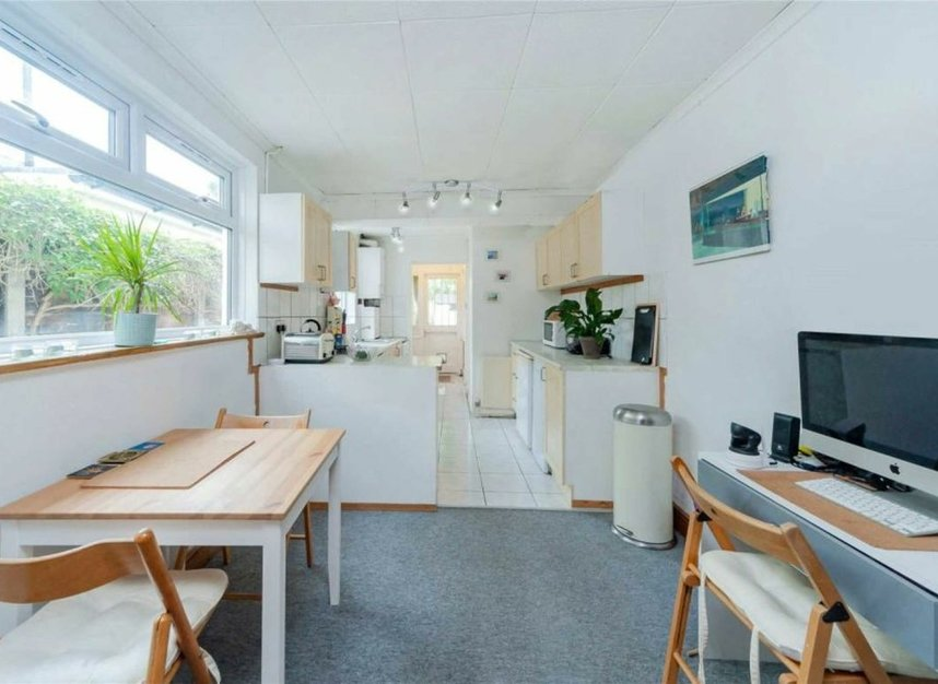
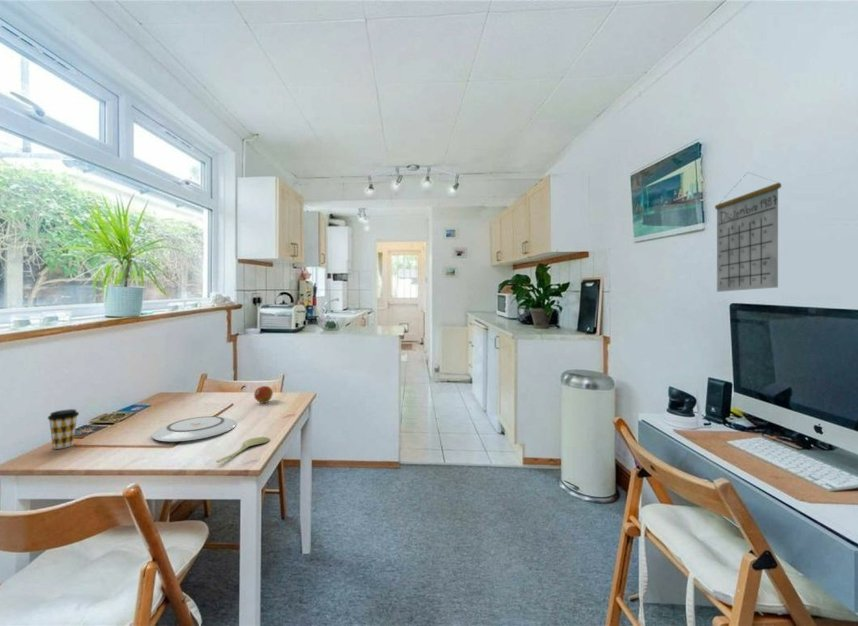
+ fruit (263, 394)
+ spoon (243, 447)
+ plate (196, 426)
+ coffee cup (63, 428)
+ calendar (745, 230)
